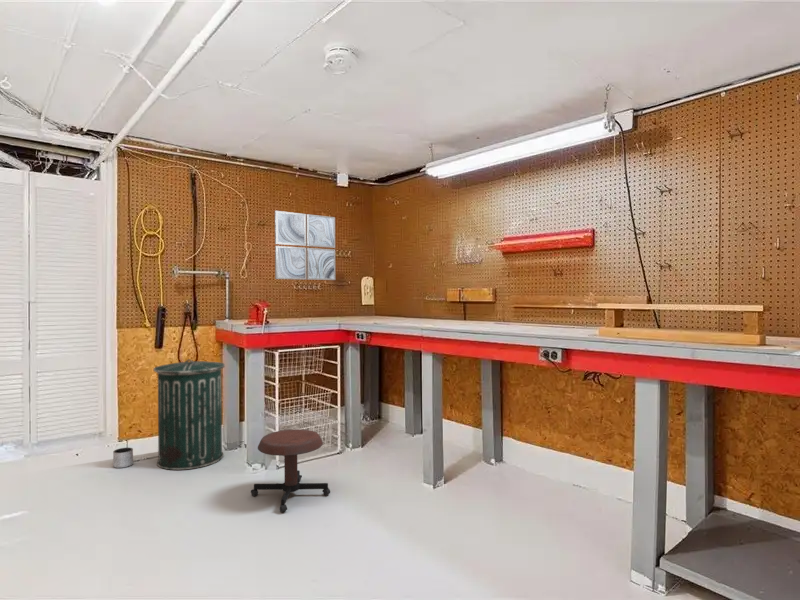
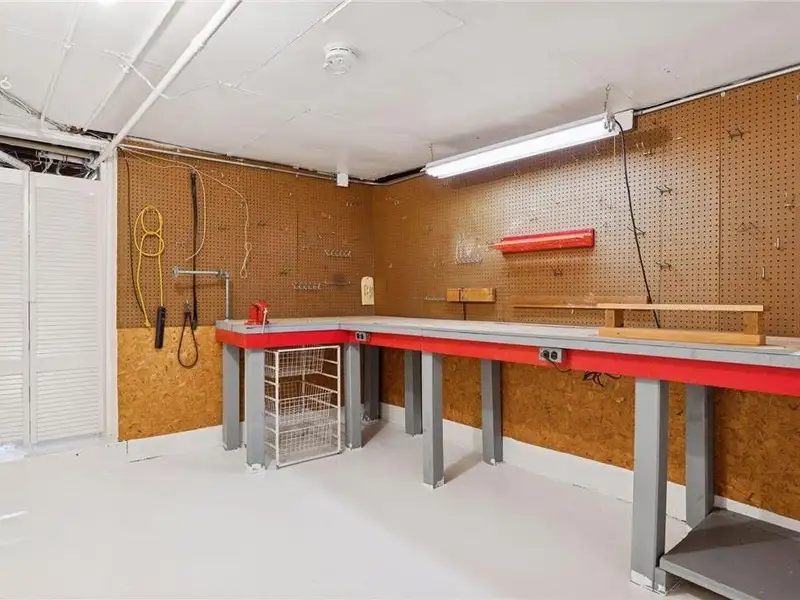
- stool (290, 466)
- wall art (306, 245)
- trash can (190, 409)
- planter (123, 457)
